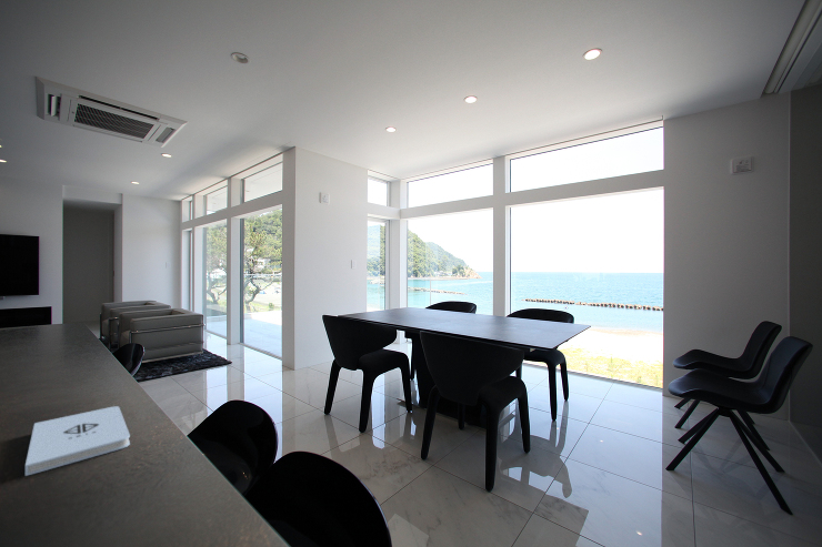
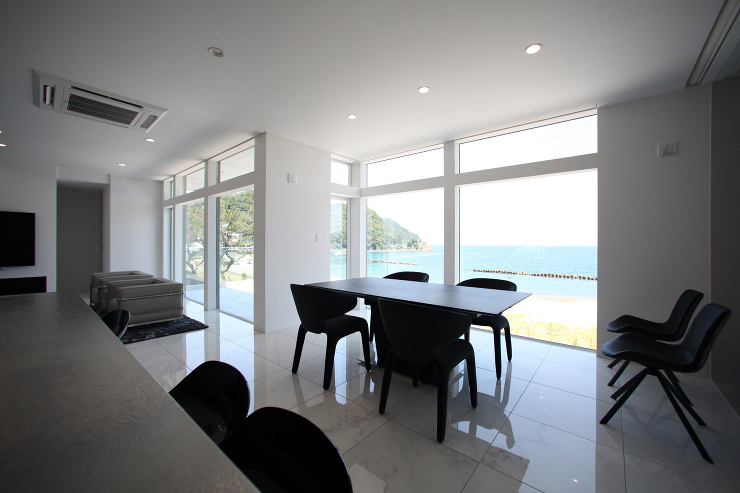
- notepad (80, 434)
